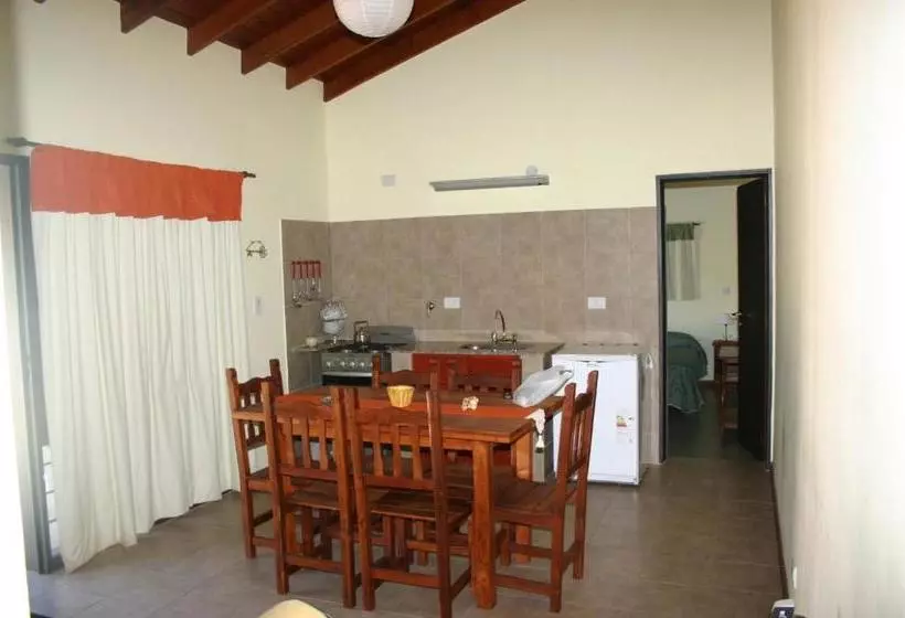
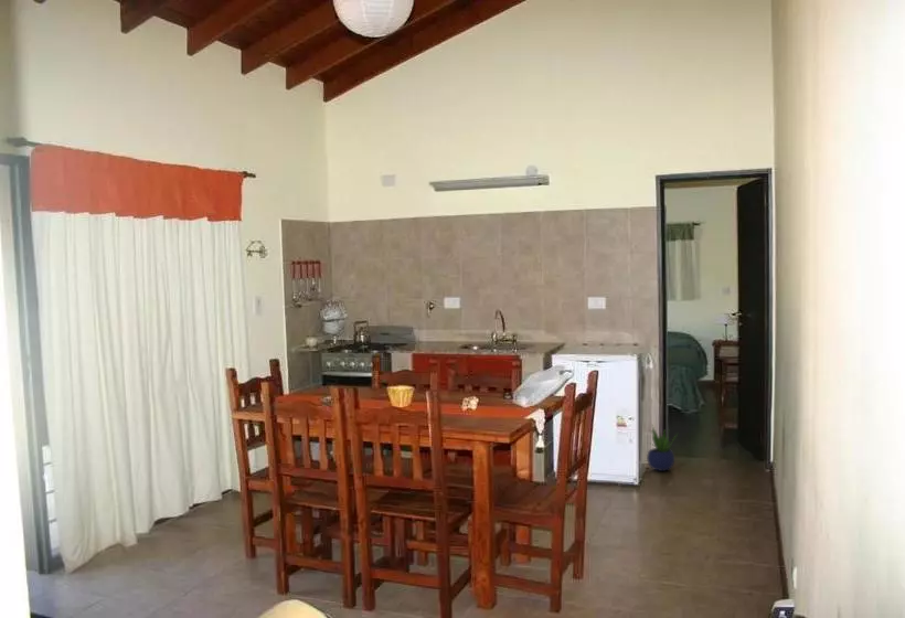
+ potted plant (662, 447)
